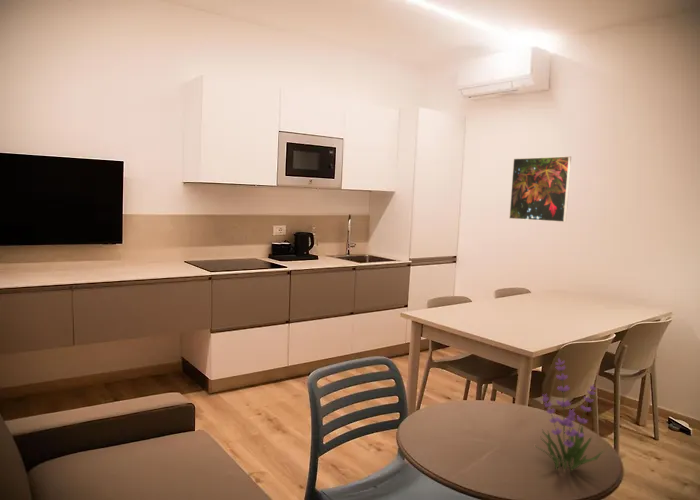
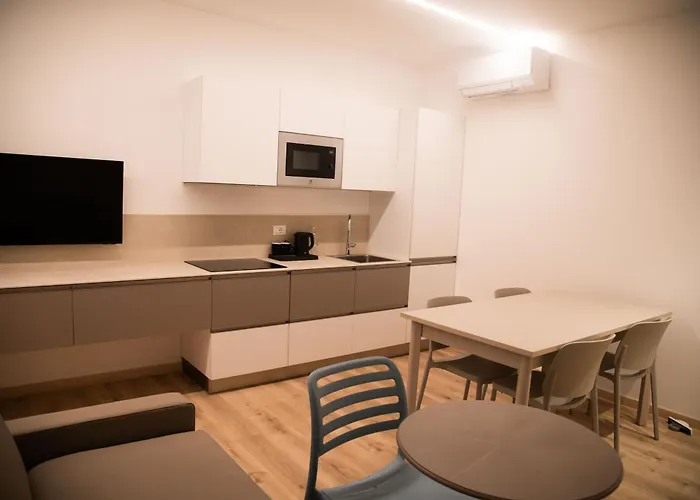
- plant (568, 417)
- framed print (538, 189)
